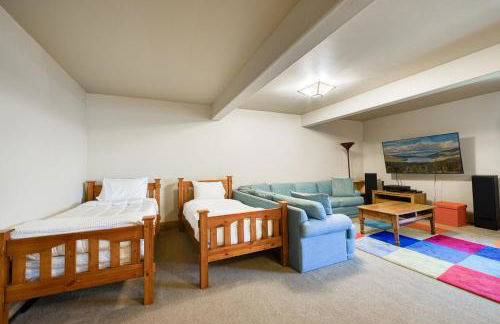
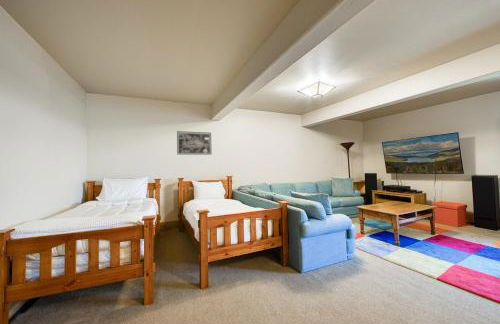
+ wall art (194, 143)
